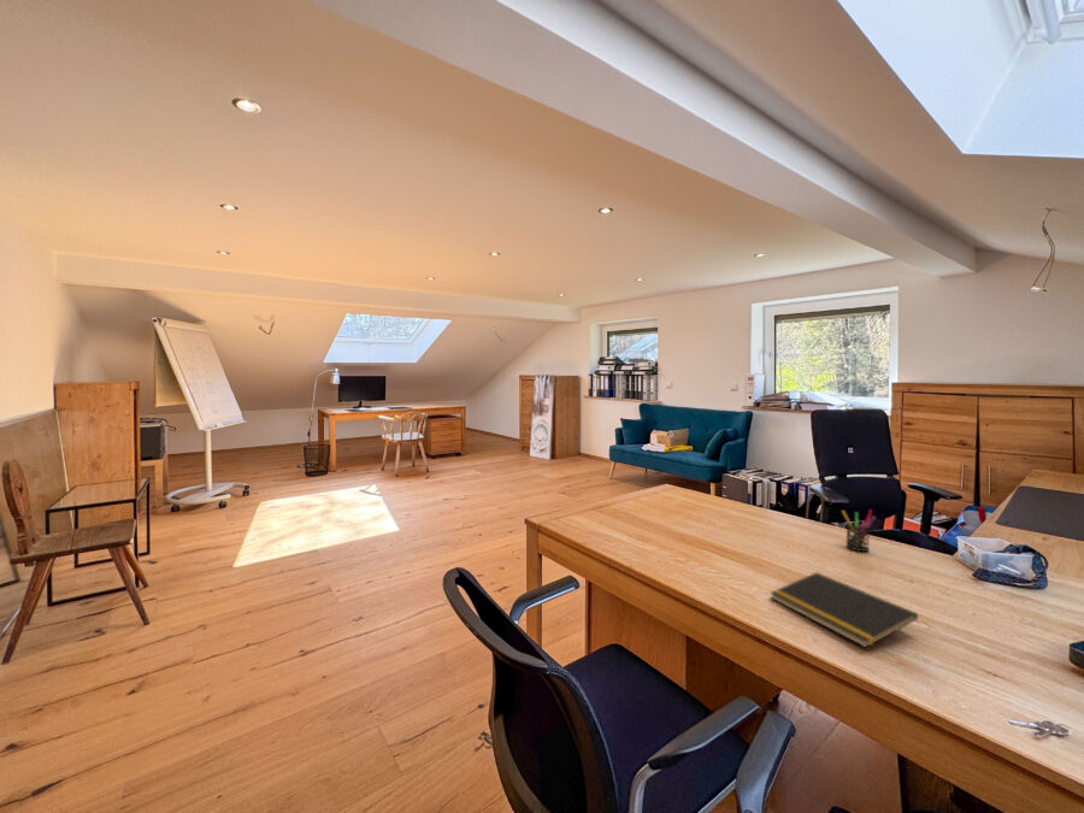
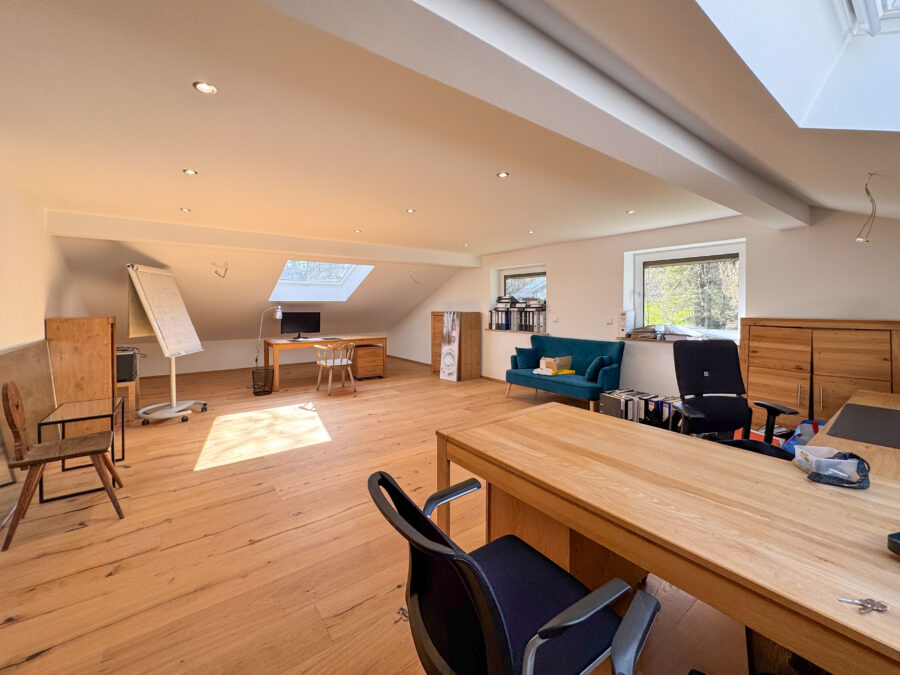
- pen holder (859, 528)
- notepad (837, 605)
